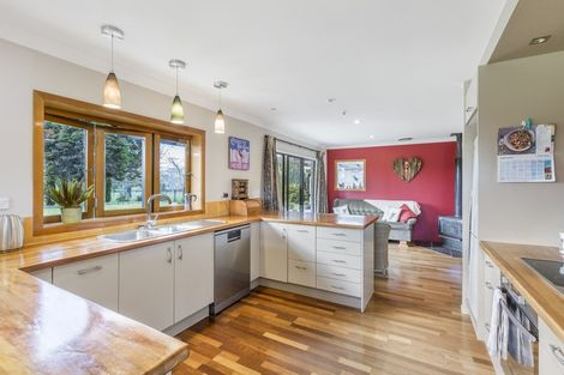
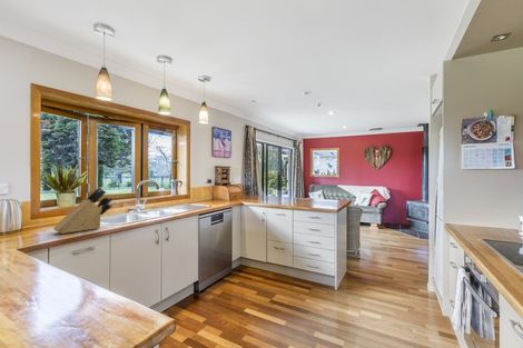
+ knife block (85, 208)
